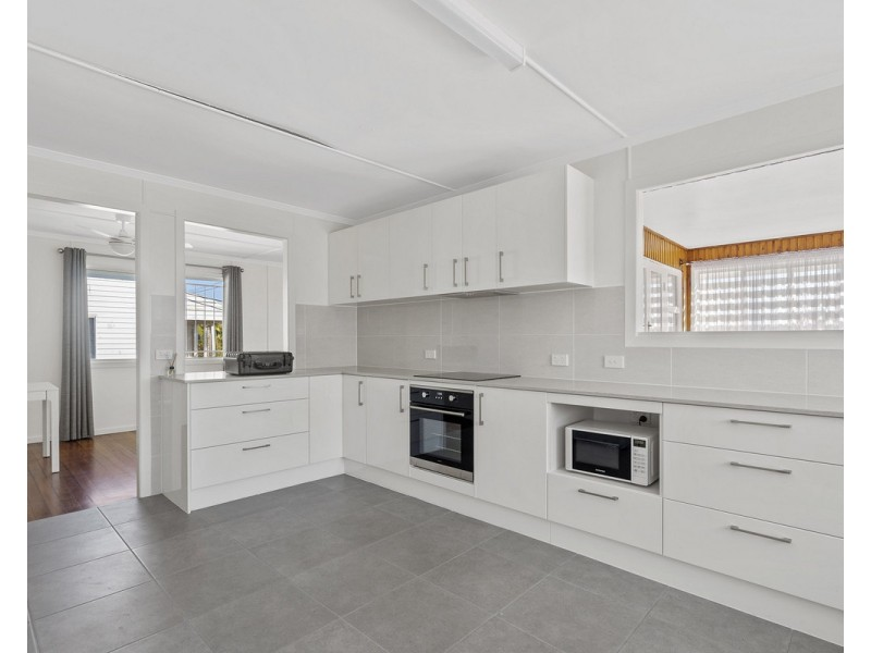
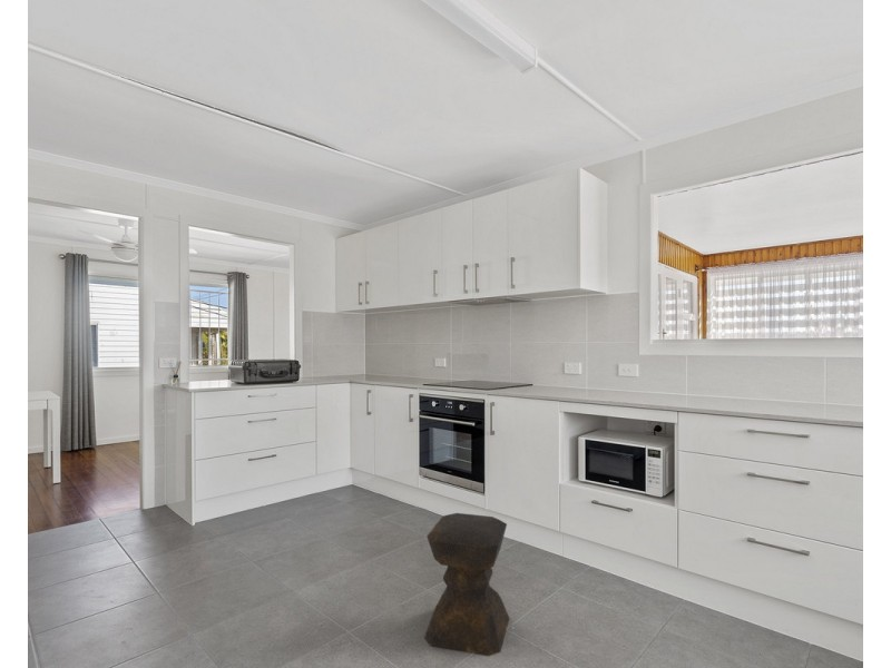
+ stool (468, 576)
